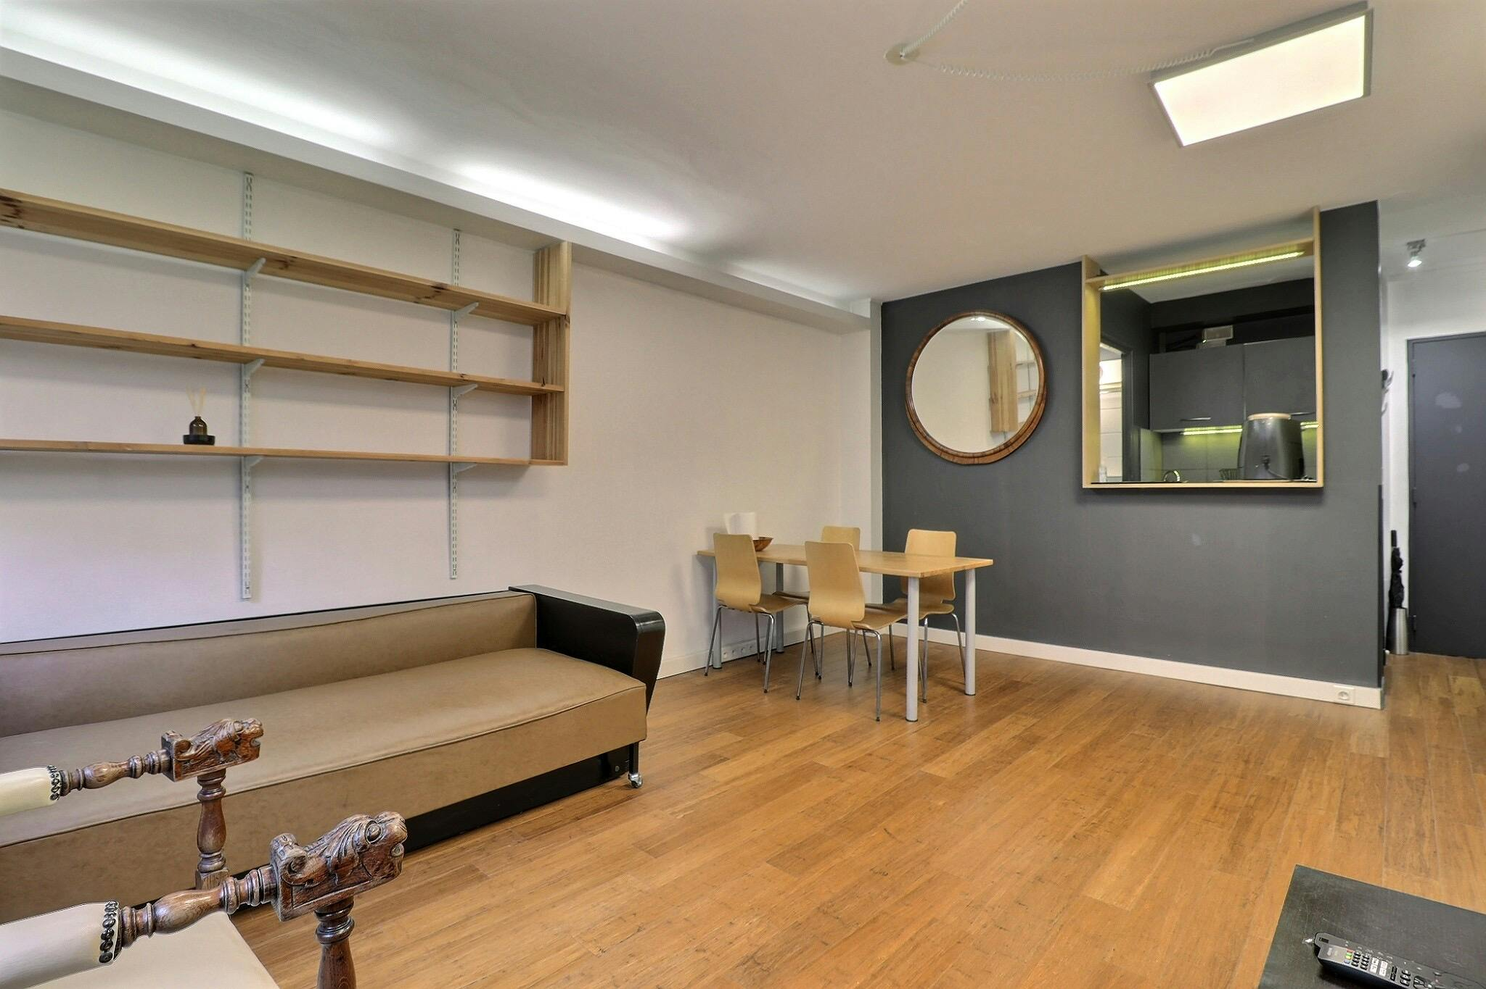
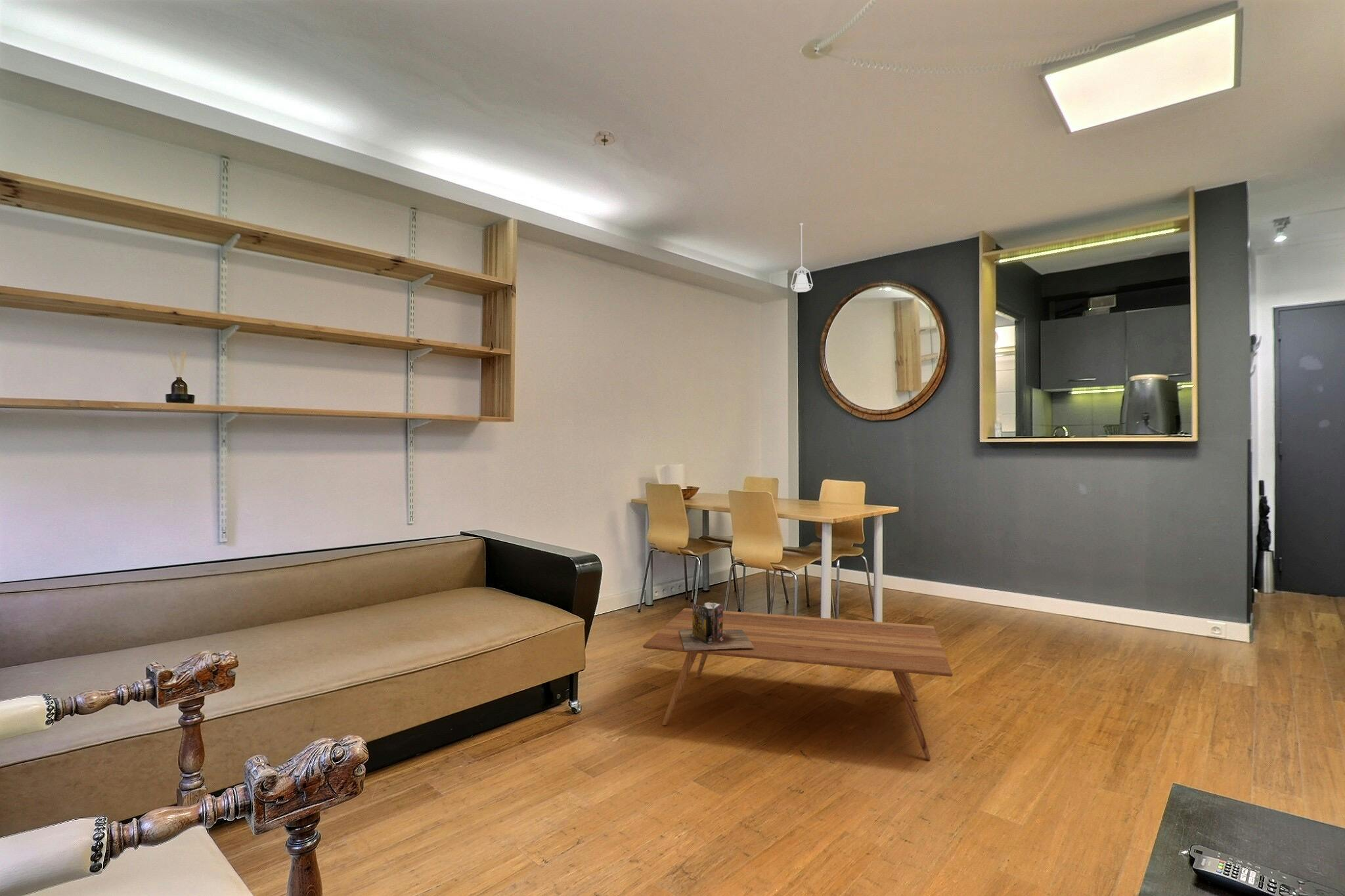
+ coffee table (799, 662)
+ pendant lamp (801, 257)
+ smoke detector (604, 138)
+ books (715, 621)
